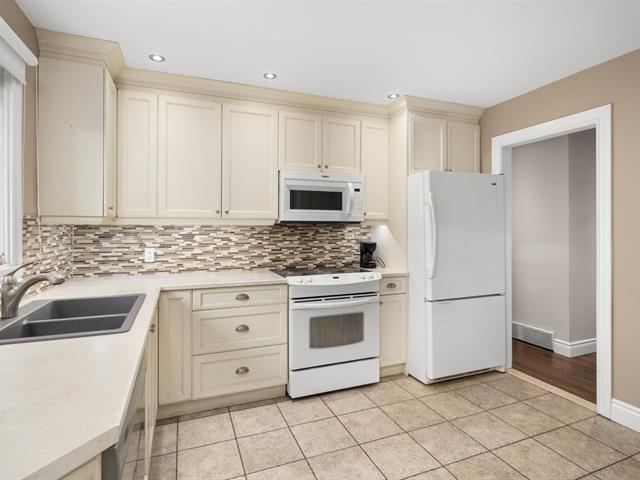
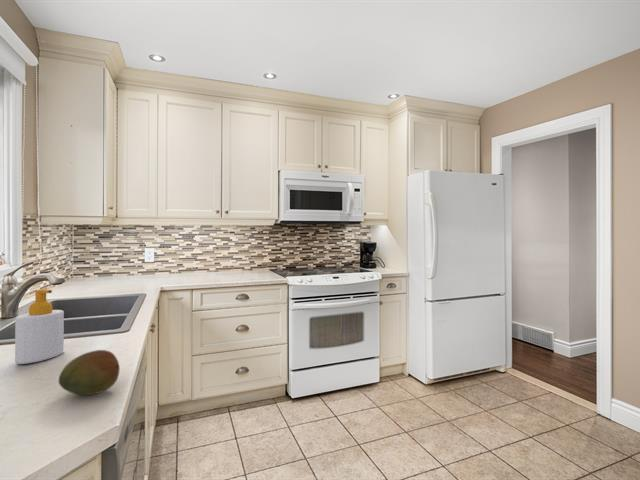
+ fruit (89, 372)
+ soap bottle (40, 323)
